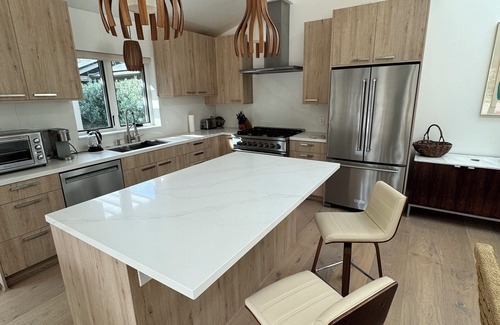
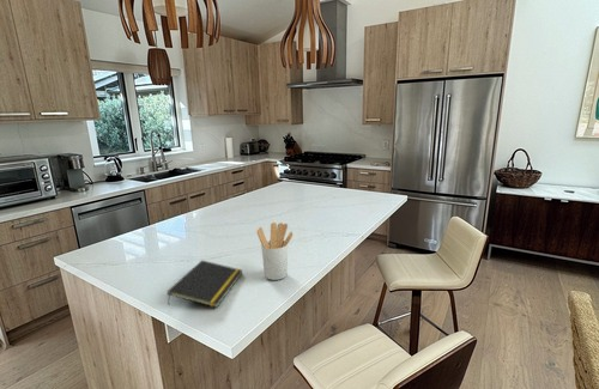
+ utensil holder (276, 249)
+ notepad (207, 281)
